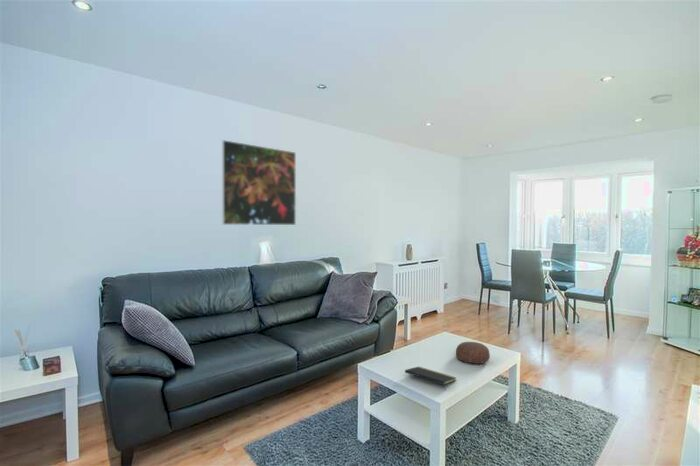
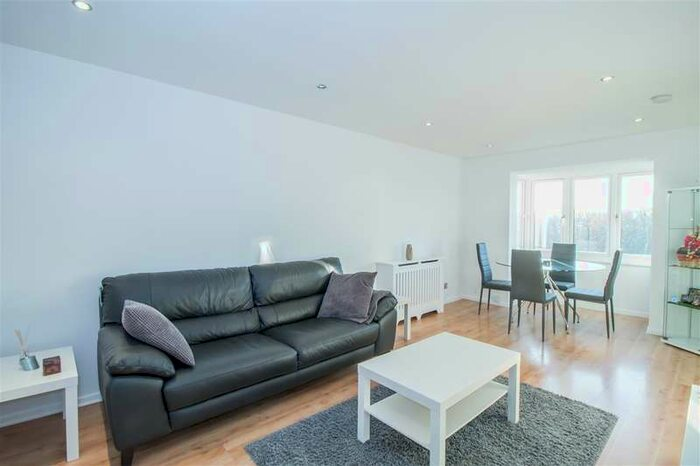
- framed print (261, 185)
- notepad (430, 375)
- decorative bowl (472, 351)
